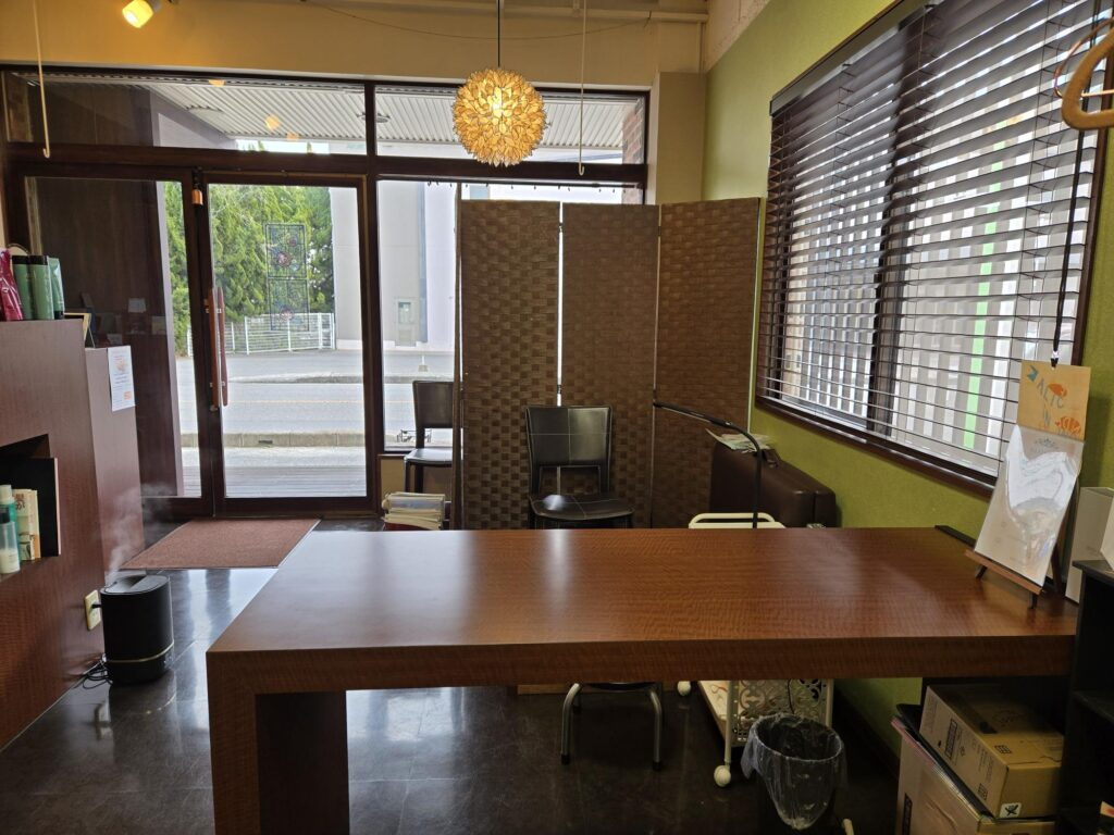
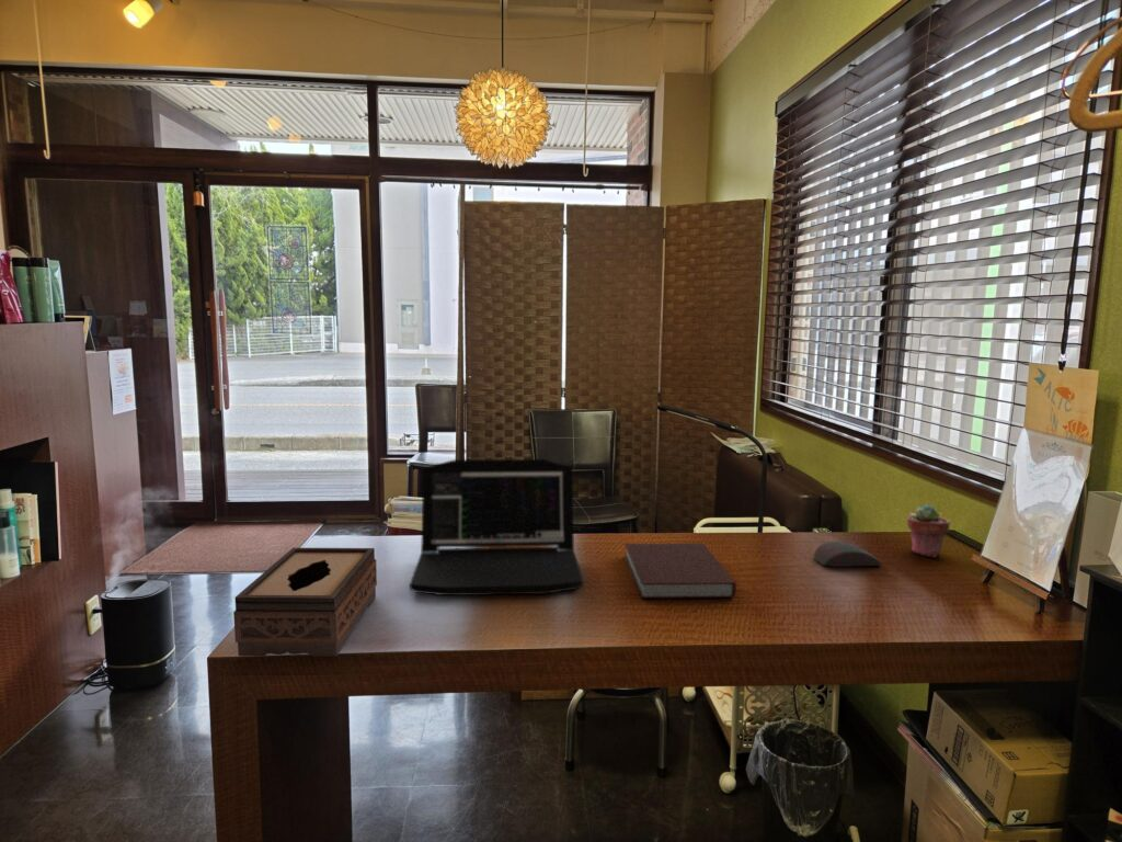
+ notebook (675, 568)
+ potted succulent (927, 528)
+ tissue box (312, 596)
+ computer mouse (847, 553)
+ laptop (497, 522)
